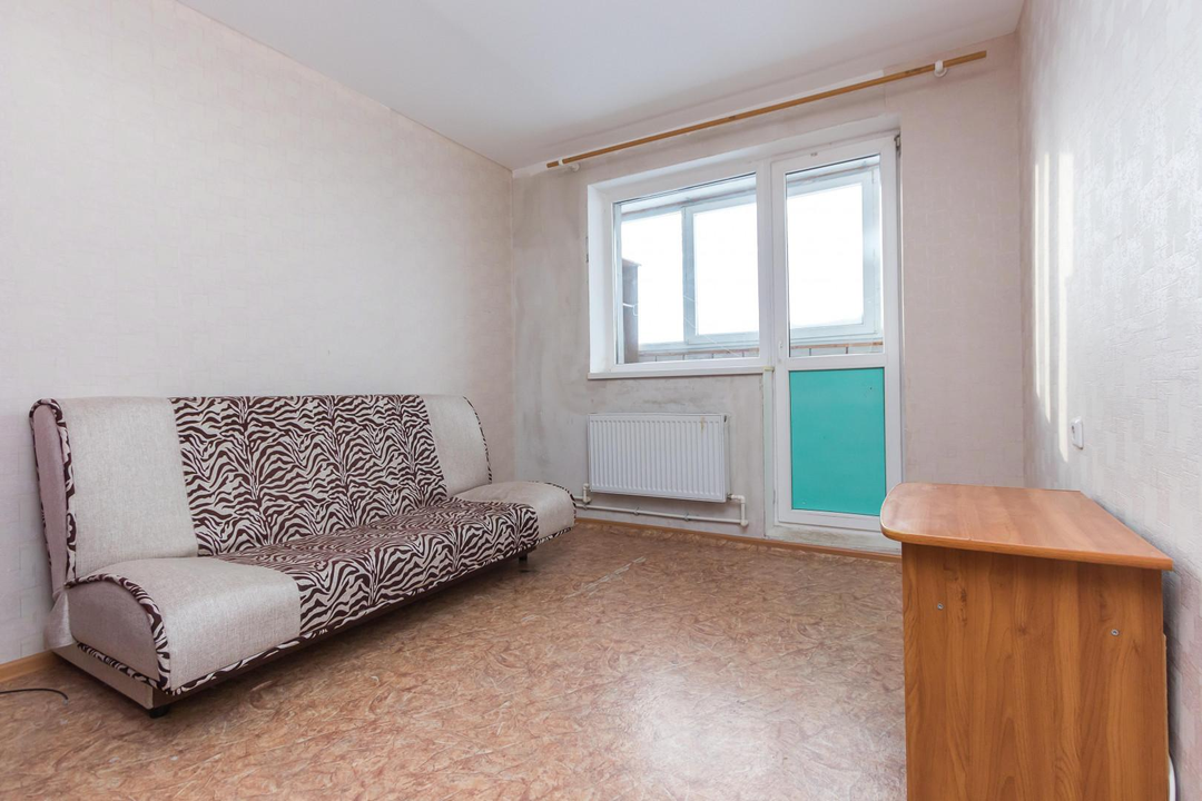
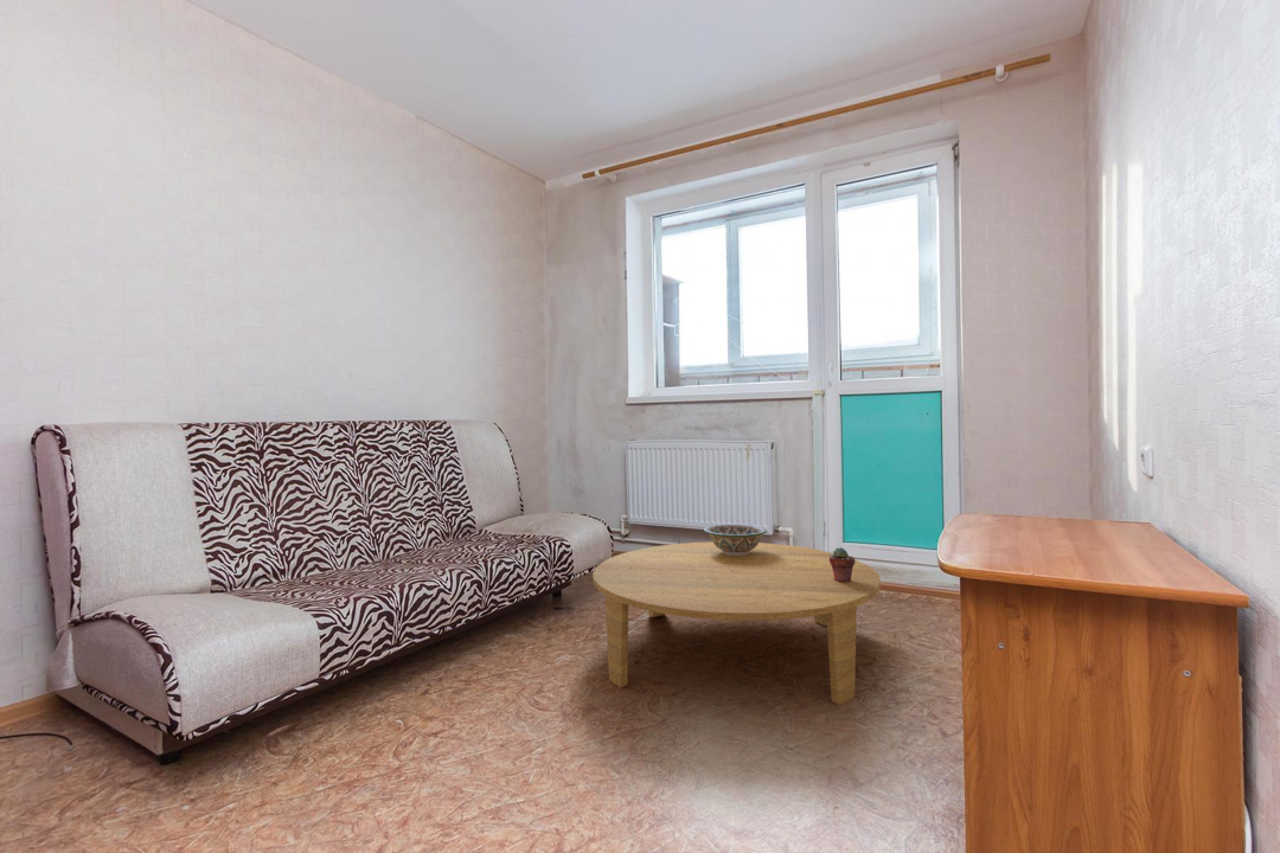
+ potted succulent (841, 563)
+ decorative bowl (735, 540)
+ coffee table (731, 609)
